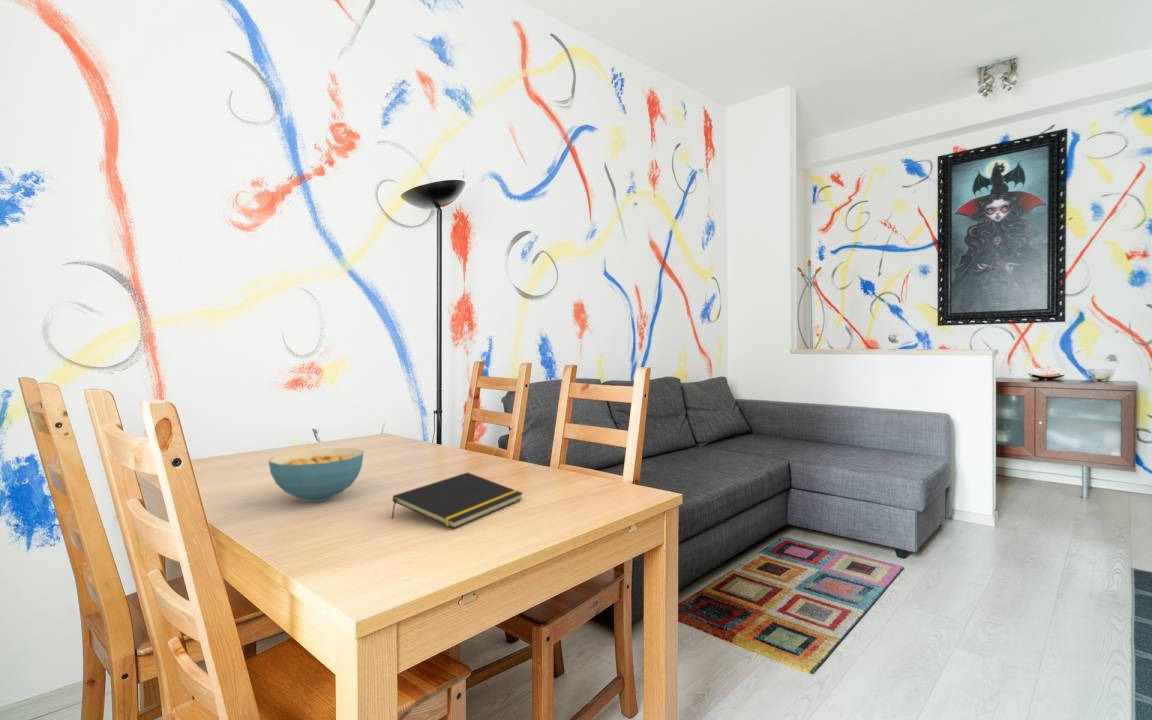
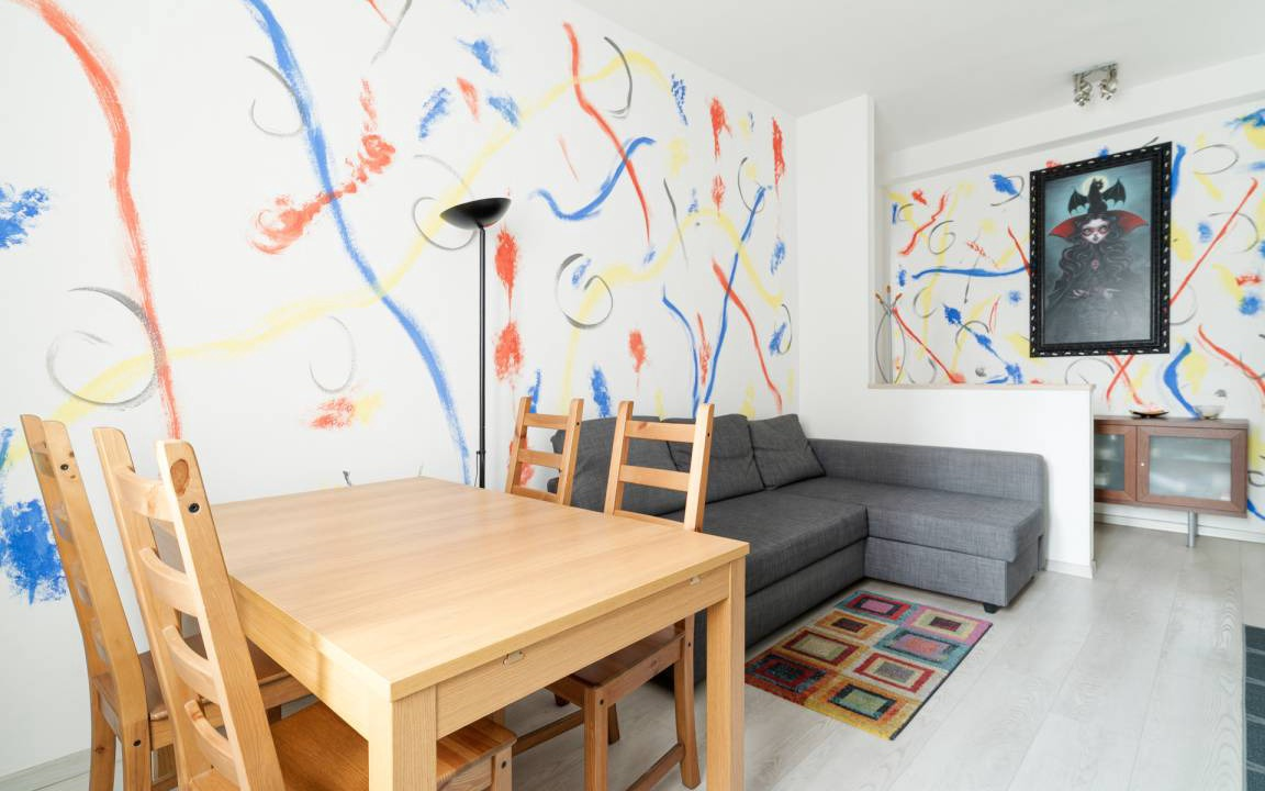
- notepad (461, 497)
- cereal bowl (318, 477)
